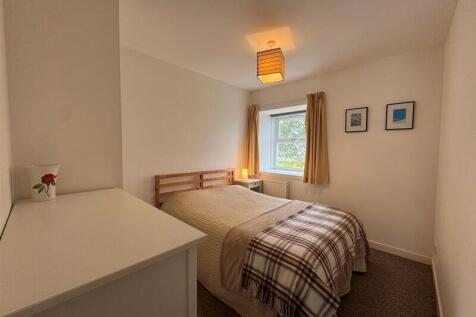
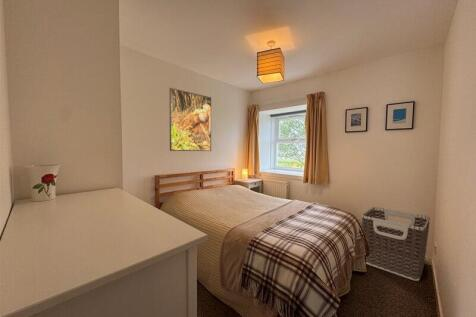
+ clothes hamper (394, 239)
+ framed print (192, 122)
